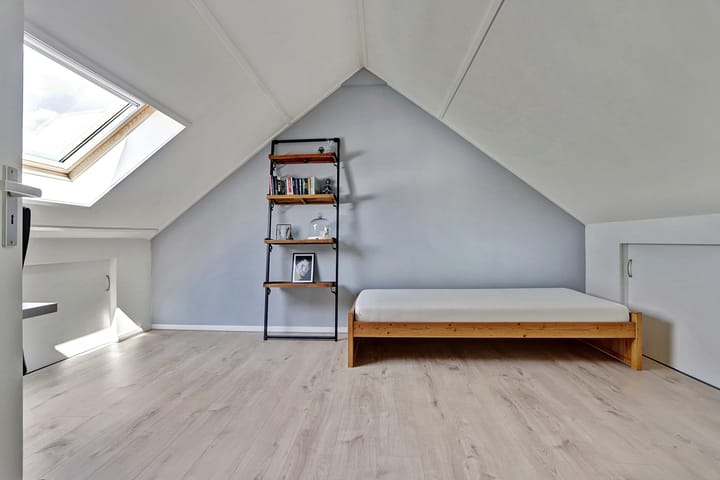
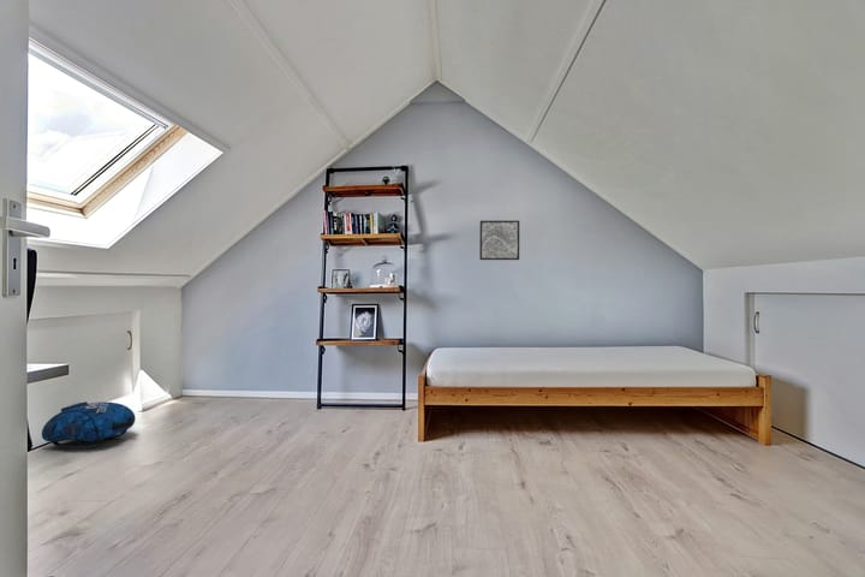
+ wall art (499, 239)
+ backpack (93, 422)
